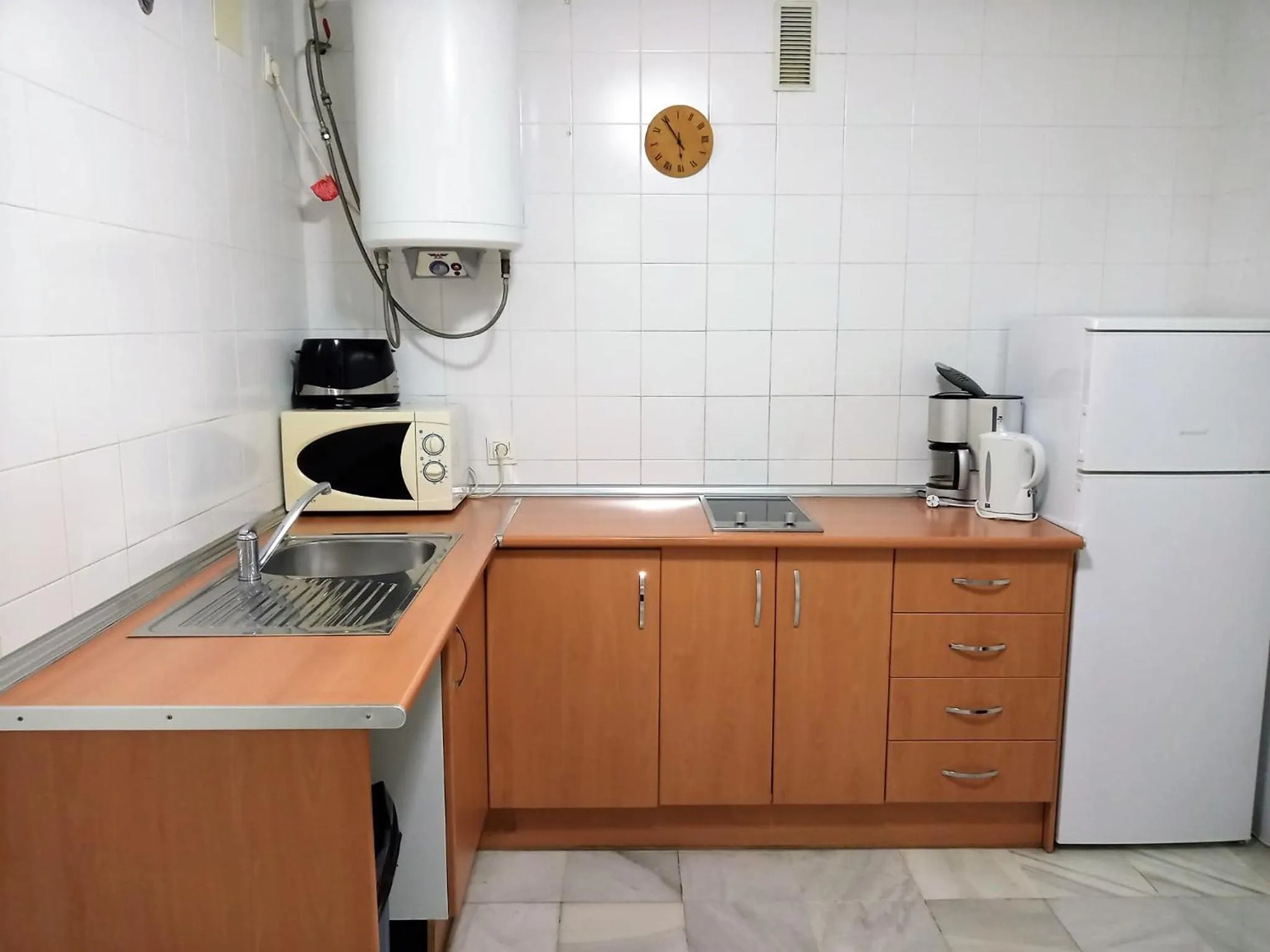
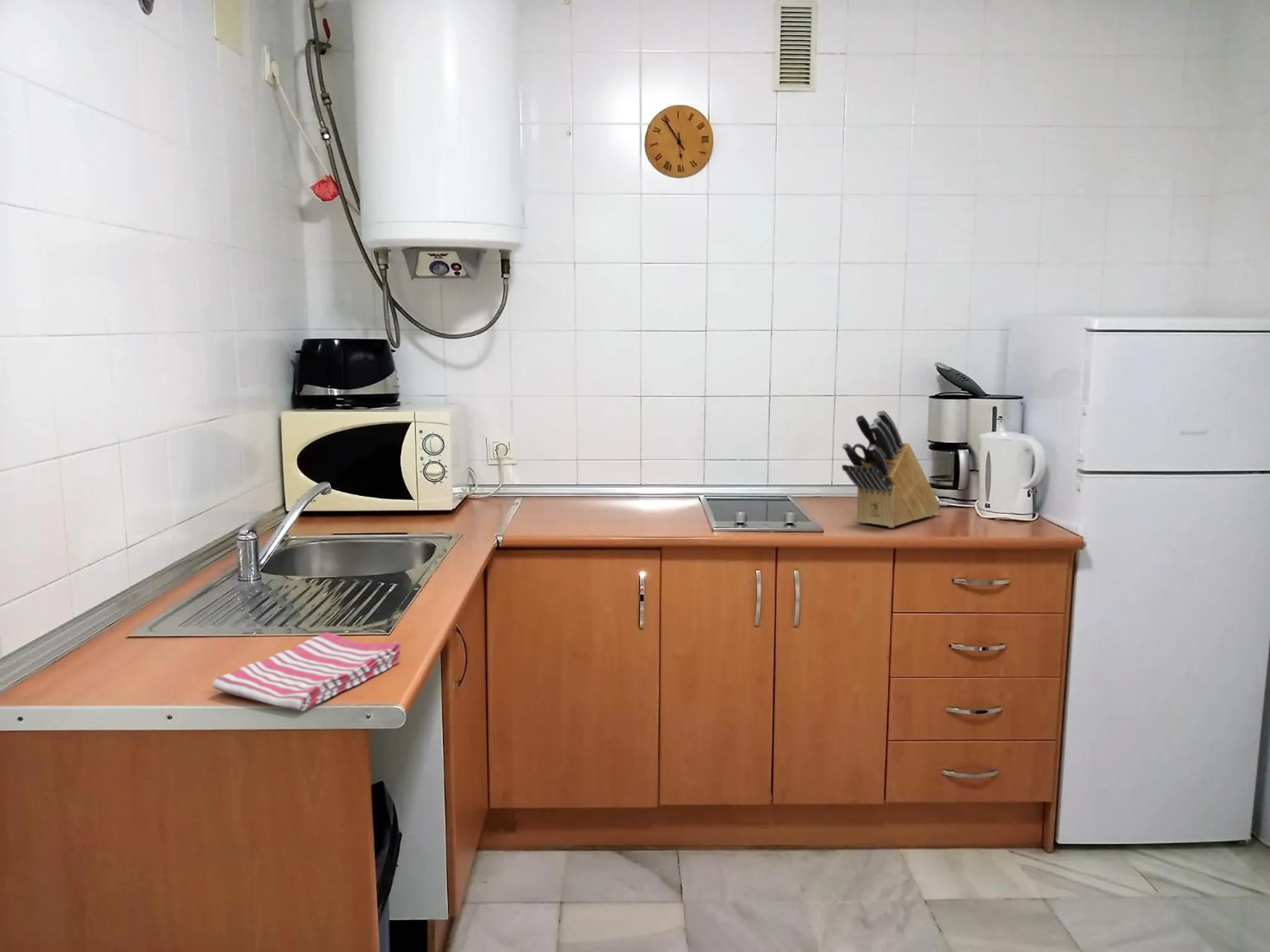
+ knife block (892, 465)
+ dish towel (311, 666)
